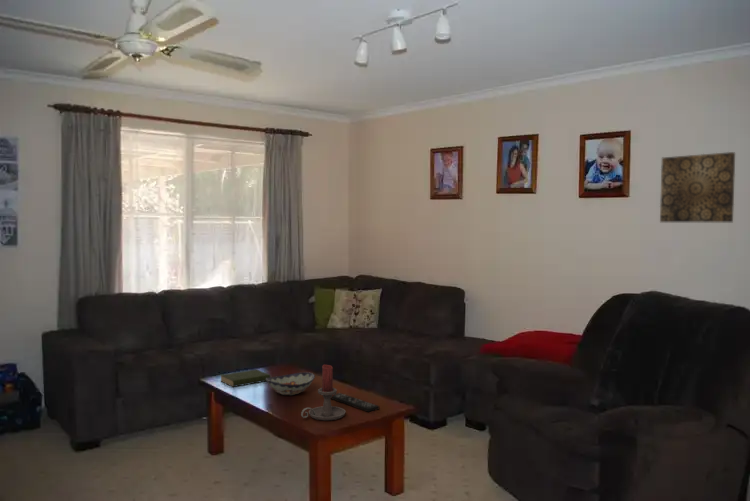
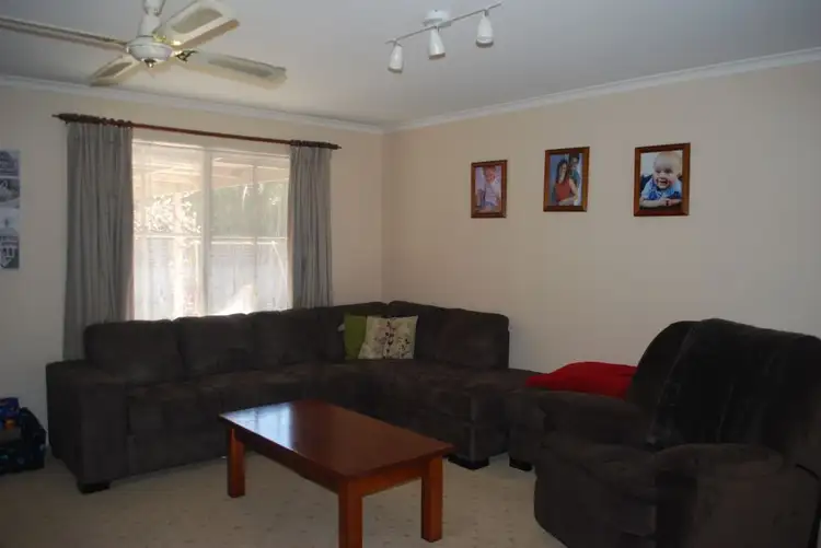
- remote control (353, 401)
- decorative bowl (290, 384)
- candle holder (322, 391)
- wall art (696, 188)
- book (245, 377)
